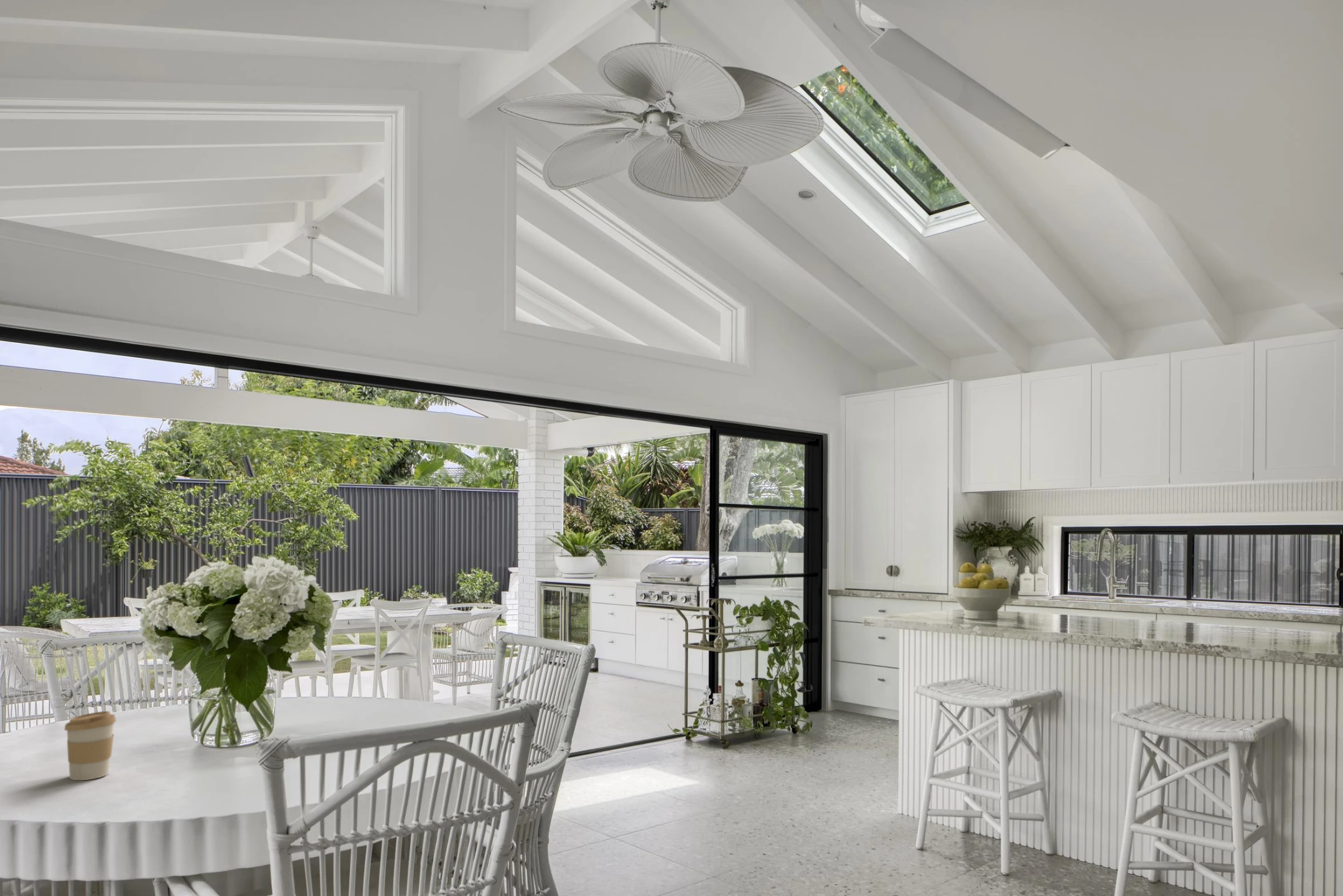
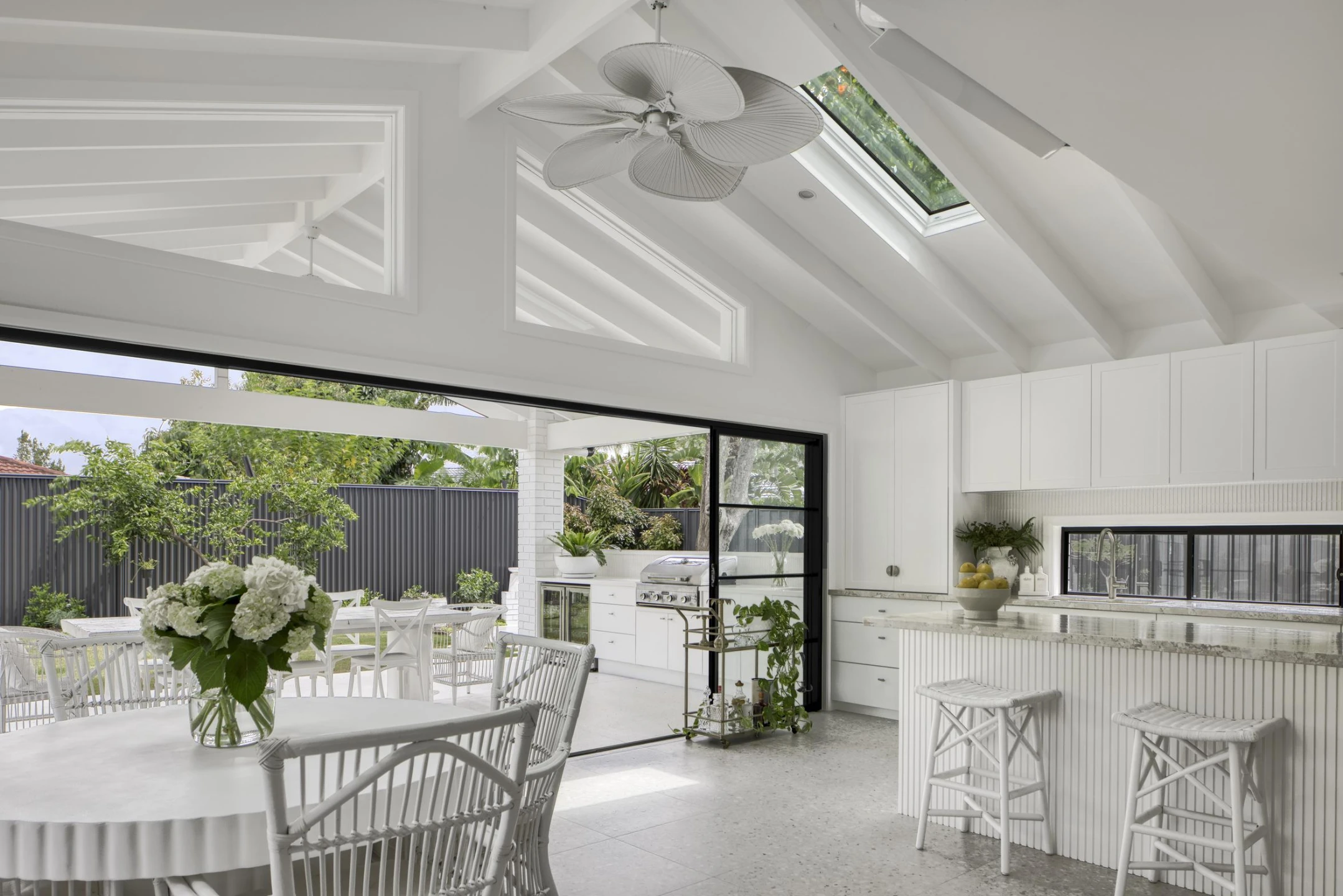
- coffee cup (90, 744)
